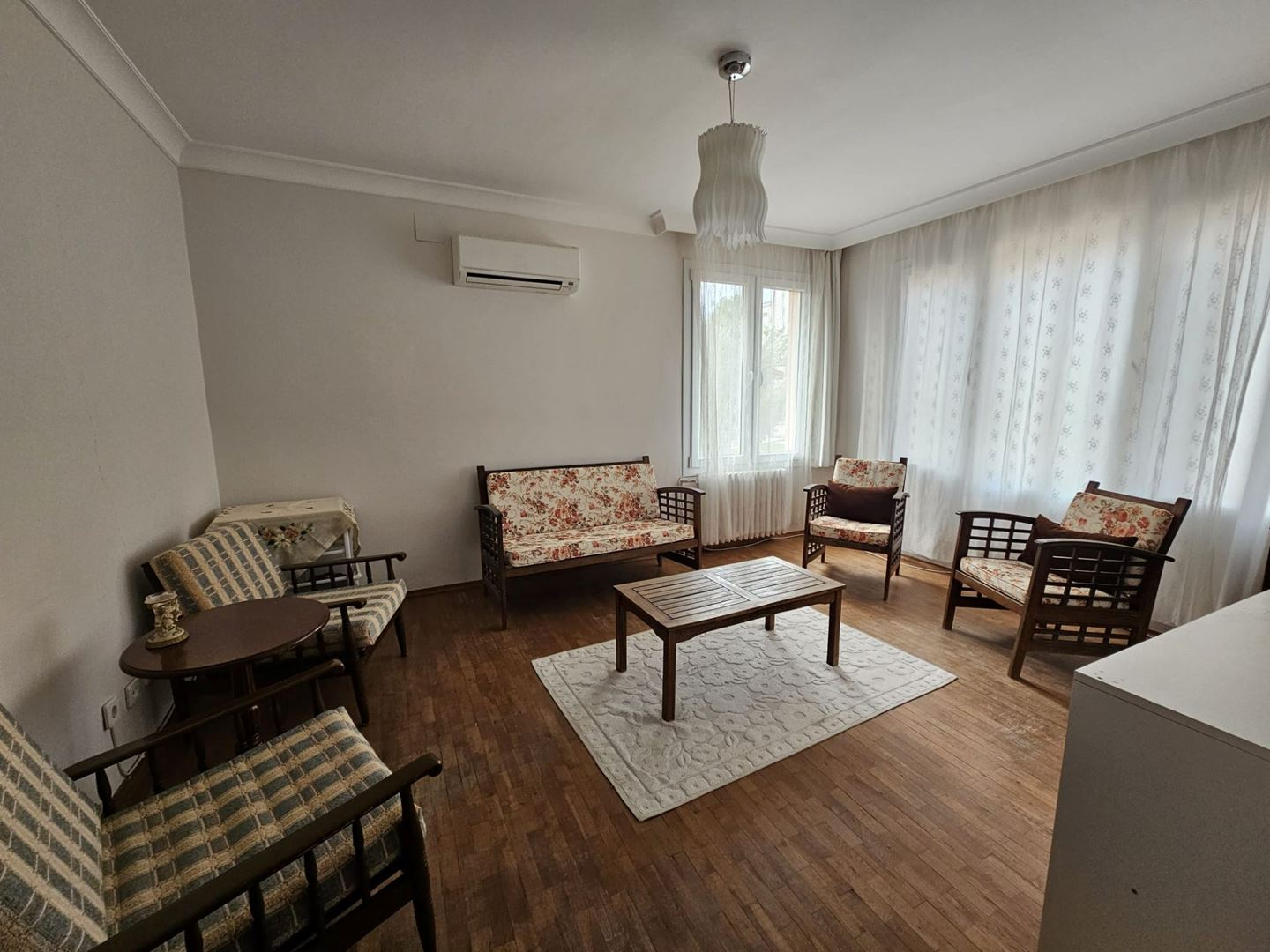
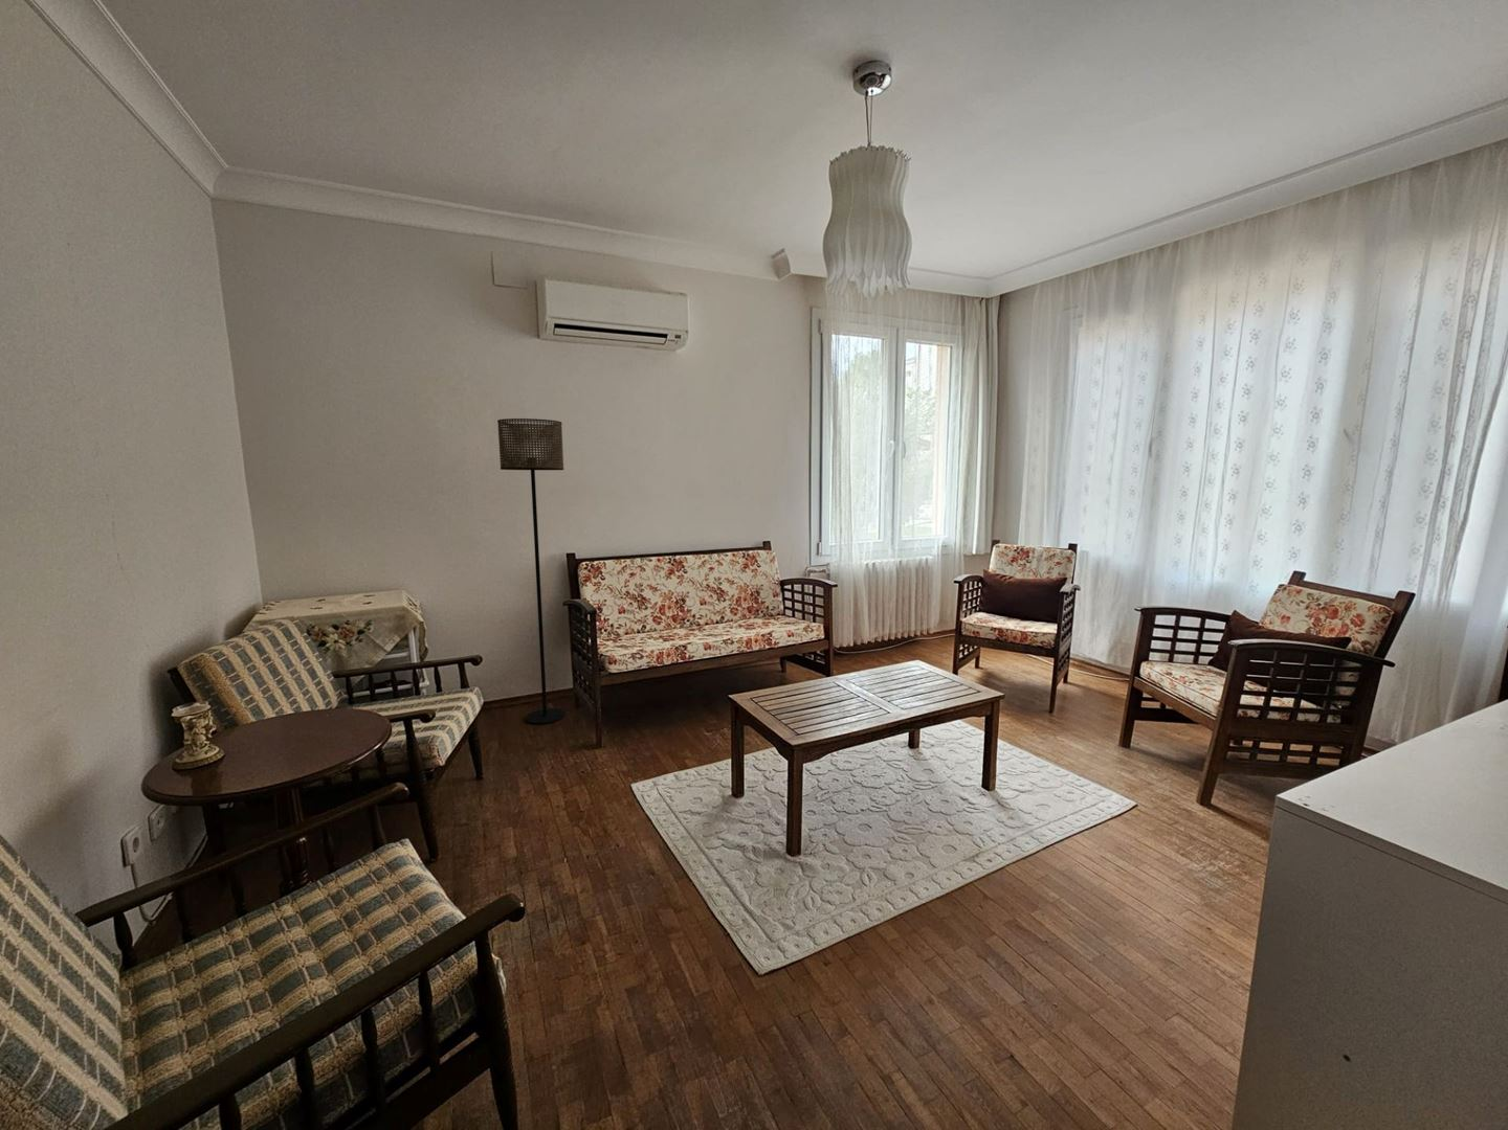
+ floor lamp (537, 573)
